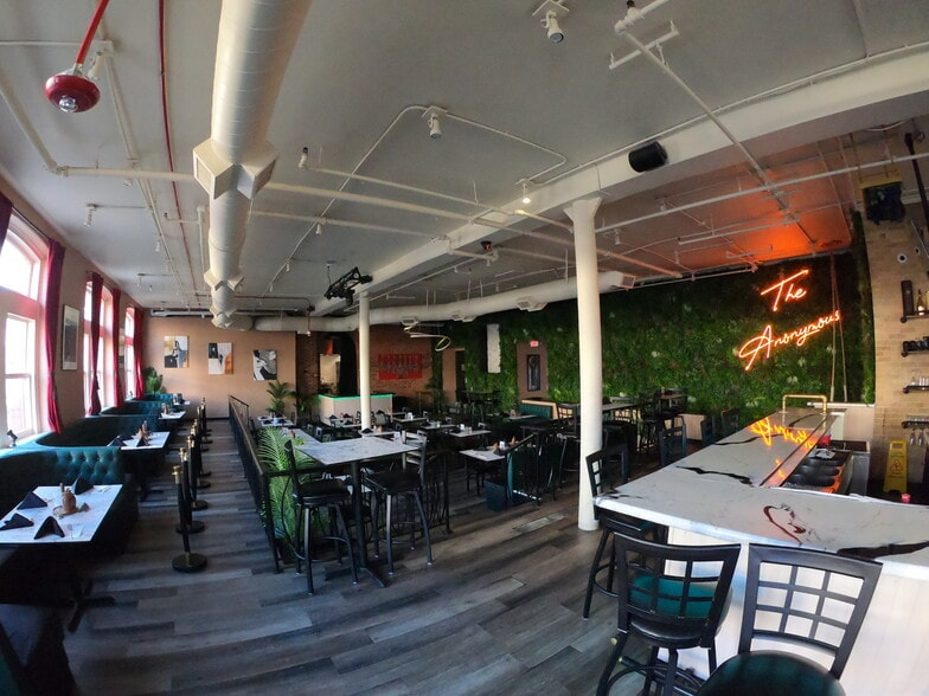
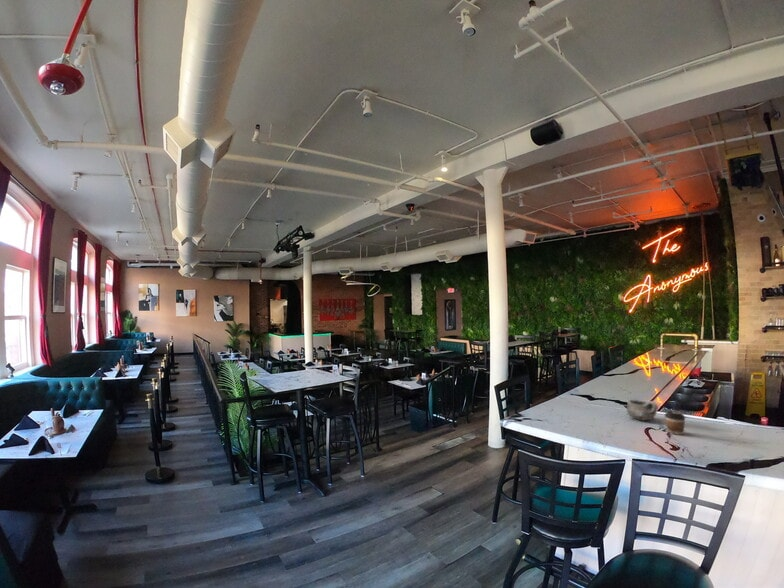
+ coffee cup (675, 421)
+ bowl (643, 409)
